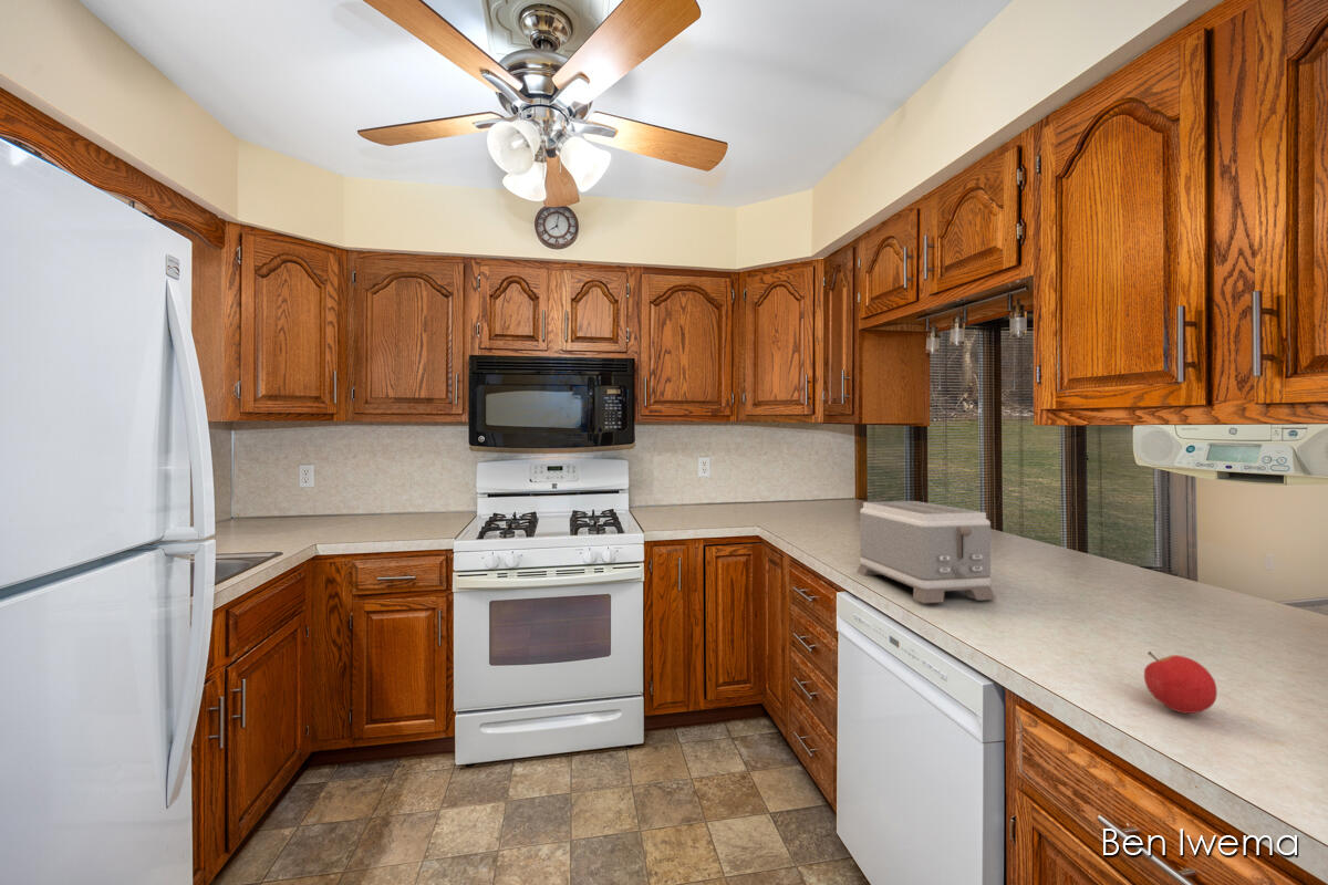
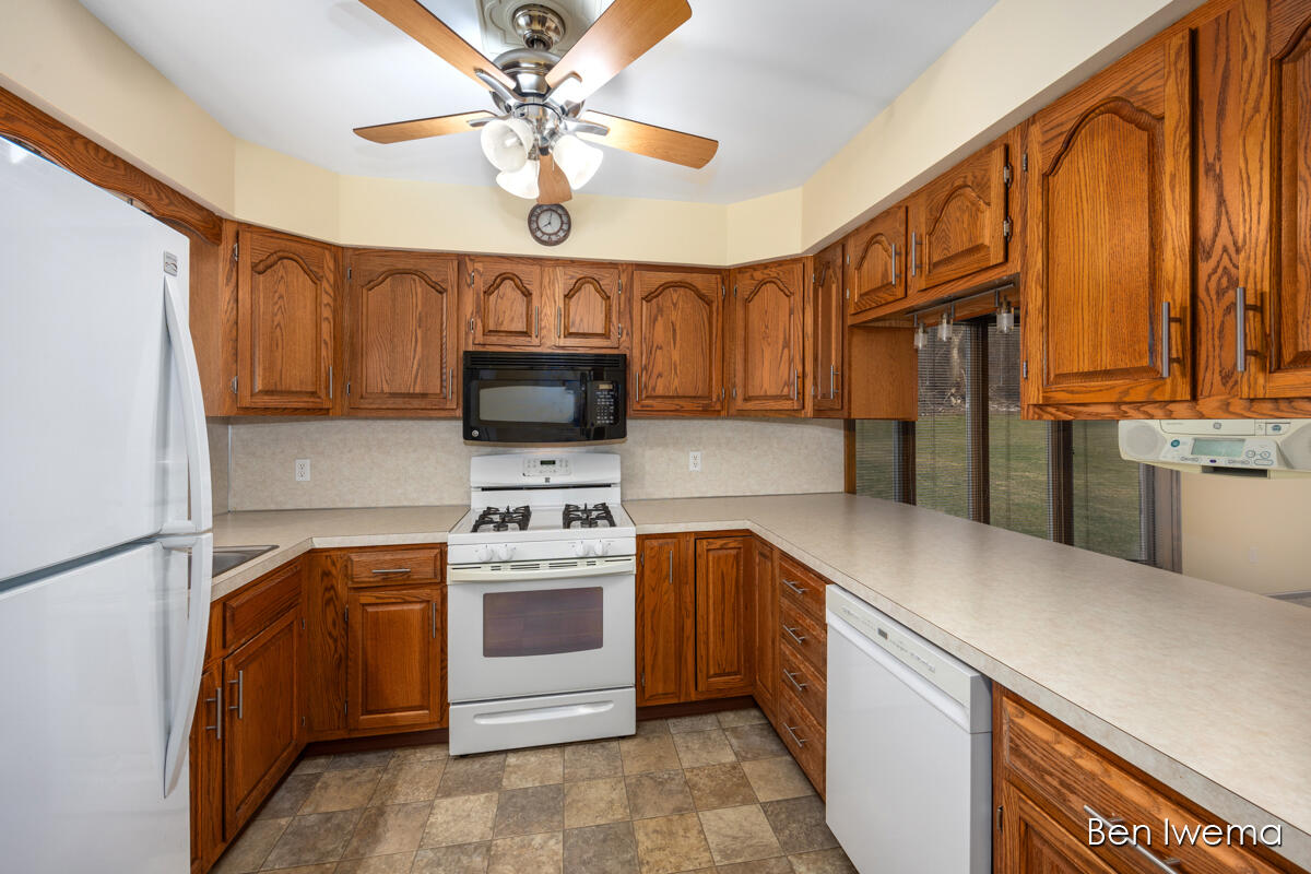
- fruit (1179, 684)
- toaster (923, 546)
